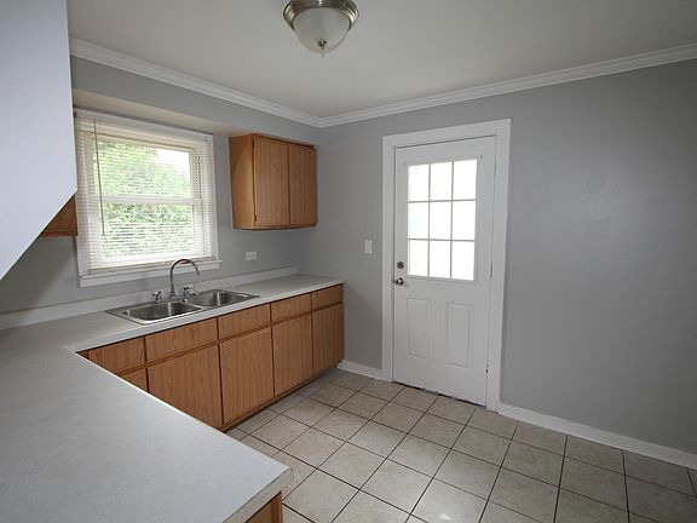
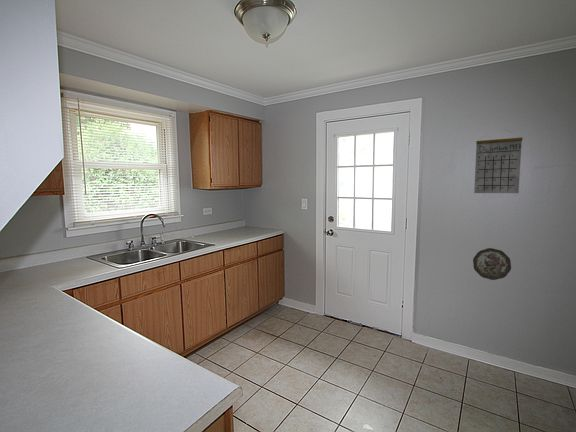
+ calendar (497, 160)
+ decorative plate (491, 263)
